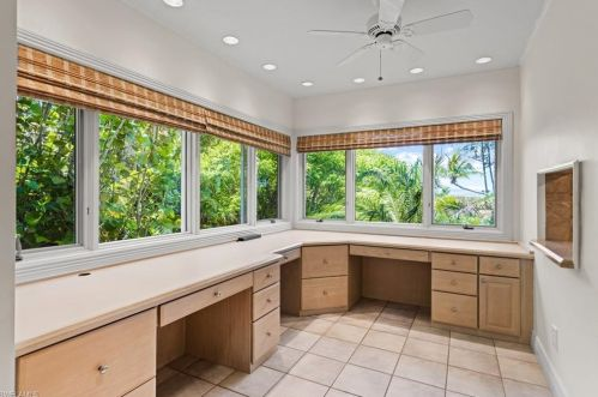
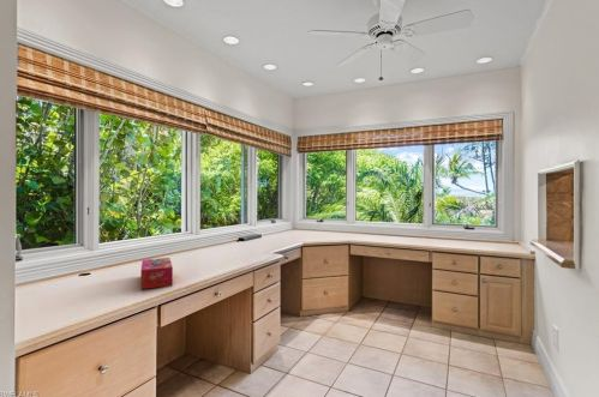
+ tissue box (156, 271)
